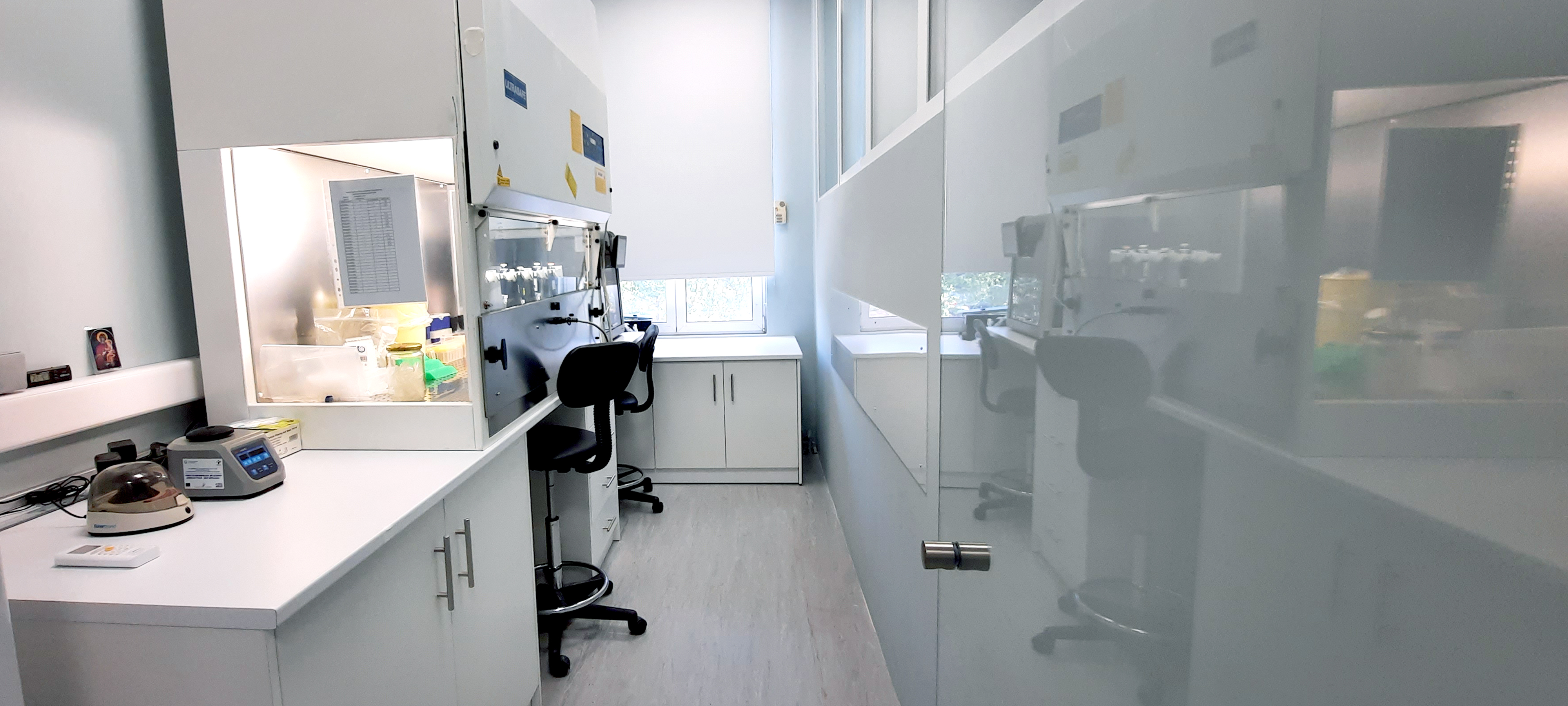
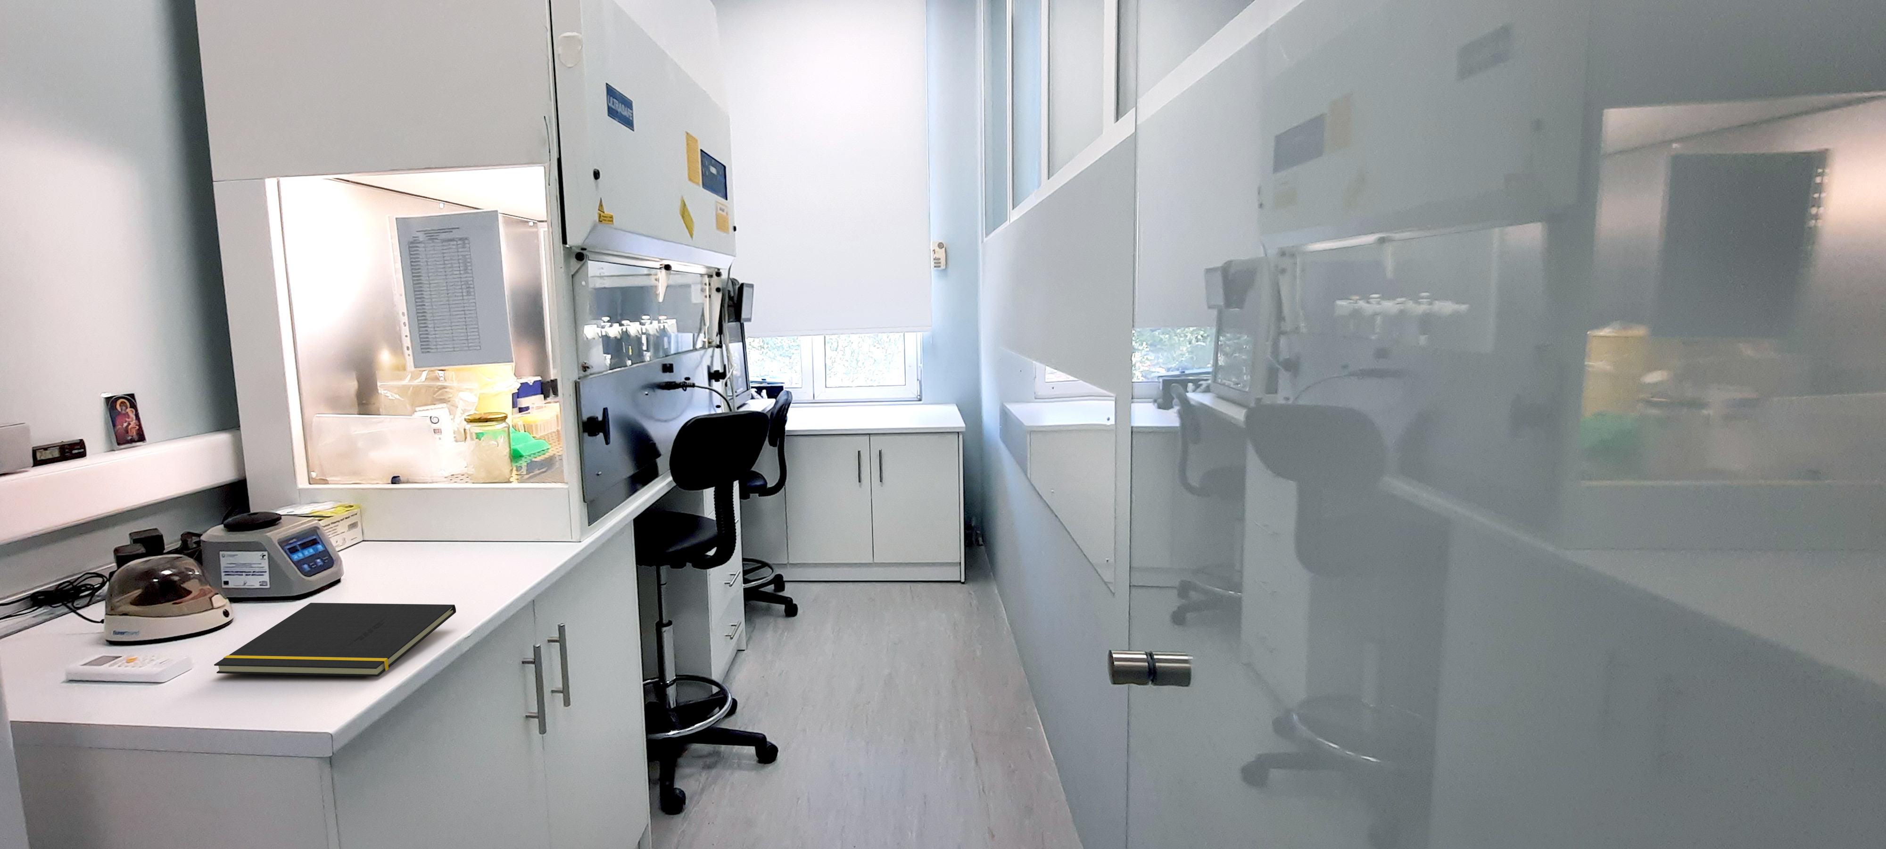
+ notepad (343, 637)
